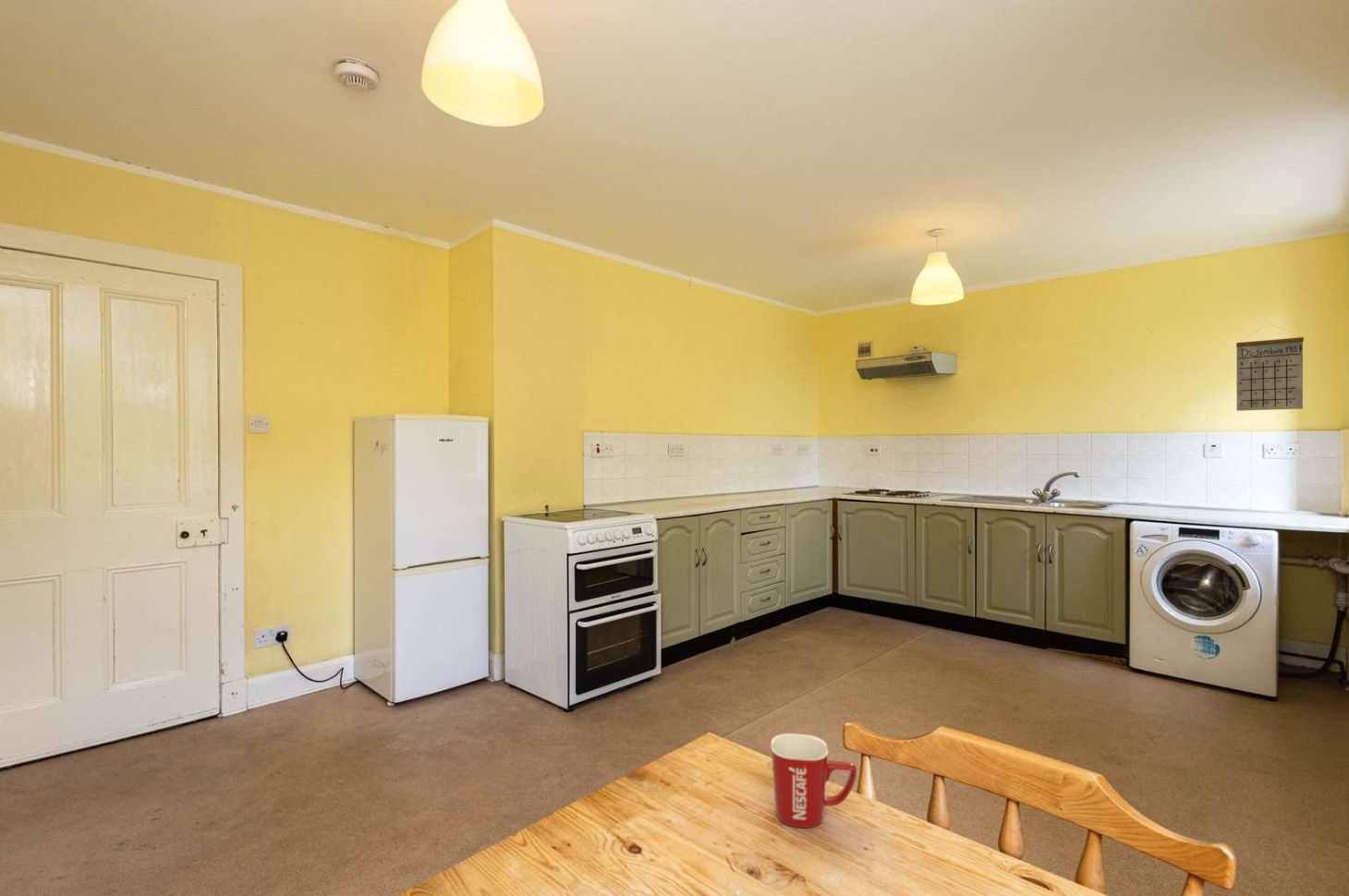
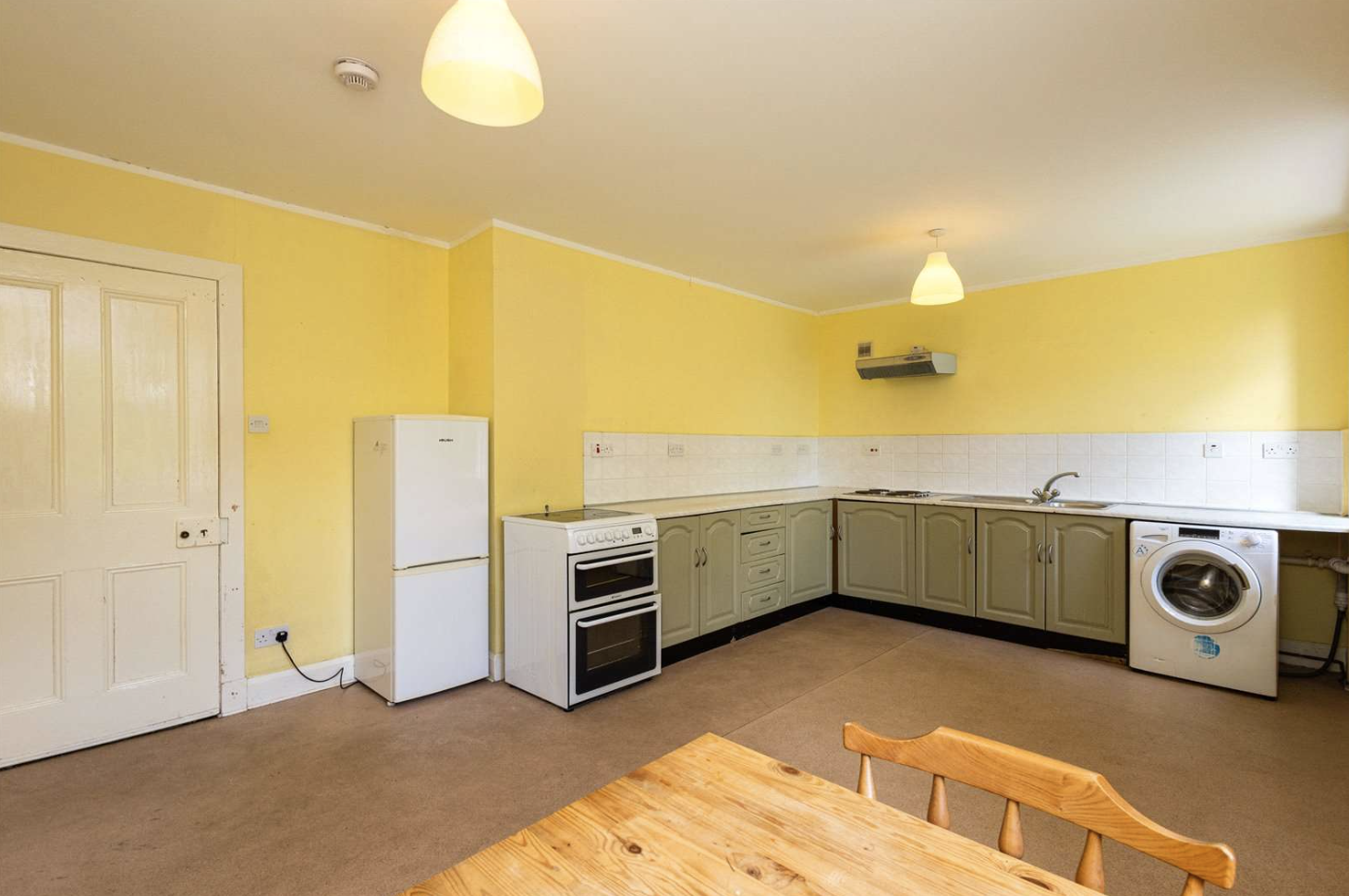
- calendar (1269, 366)
- mug (813, 781)
